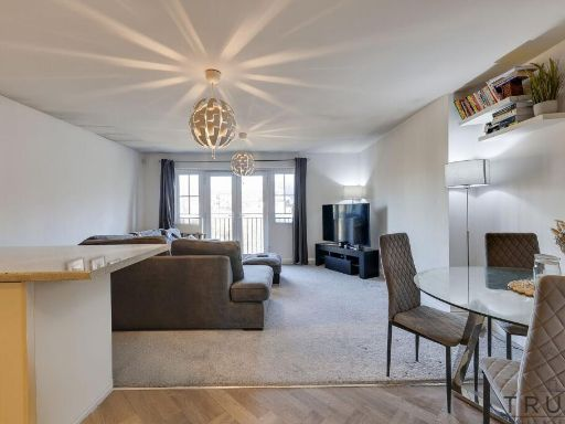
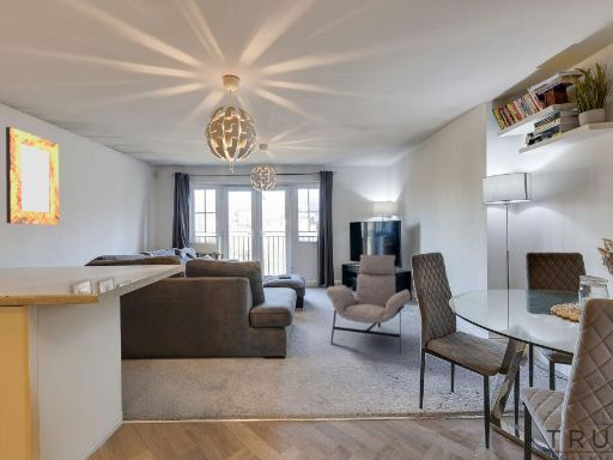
+ lounge chair (369, 297)
+ home mirror (35, 180)
